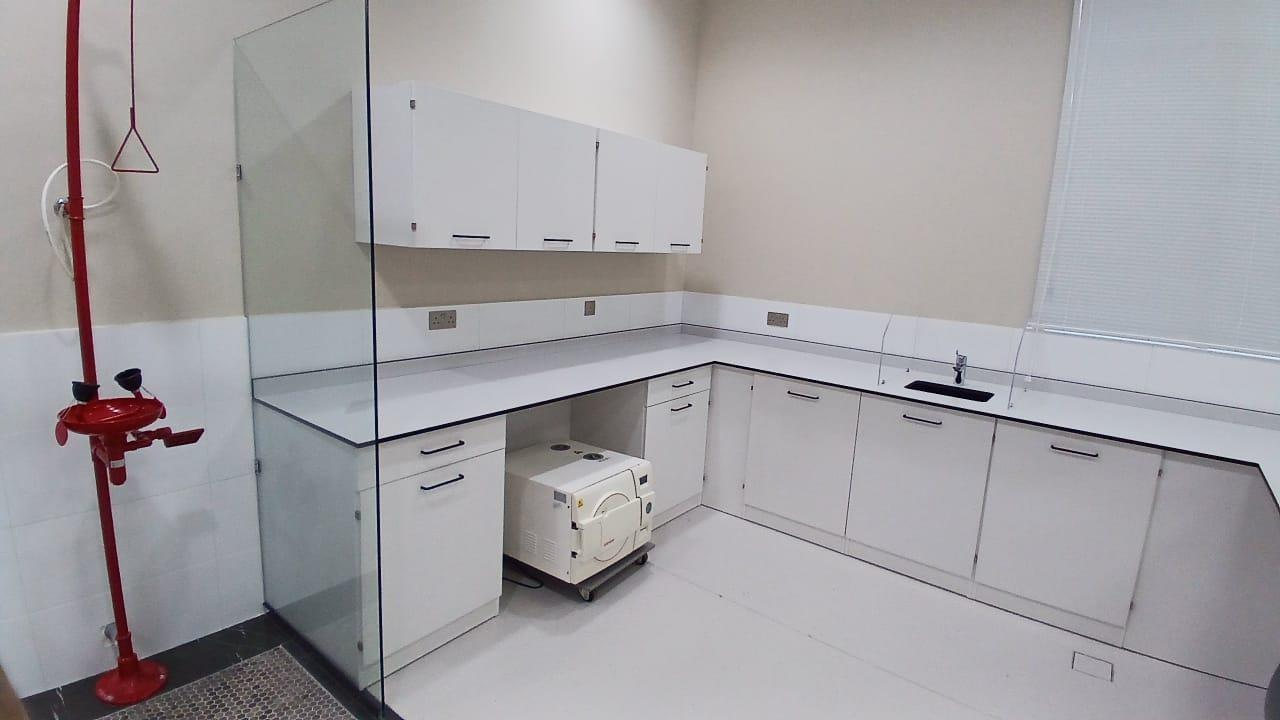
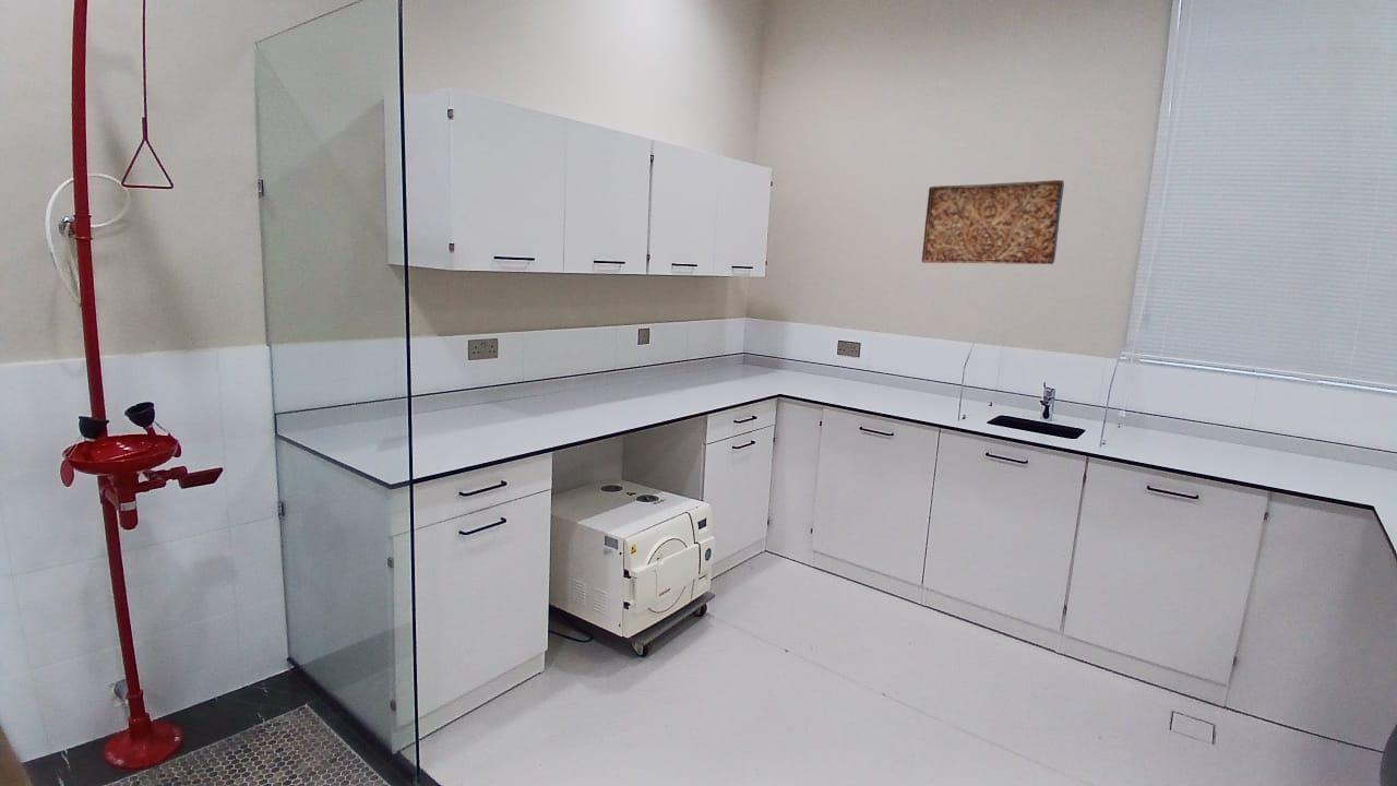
+ relief panel (988, 224)
